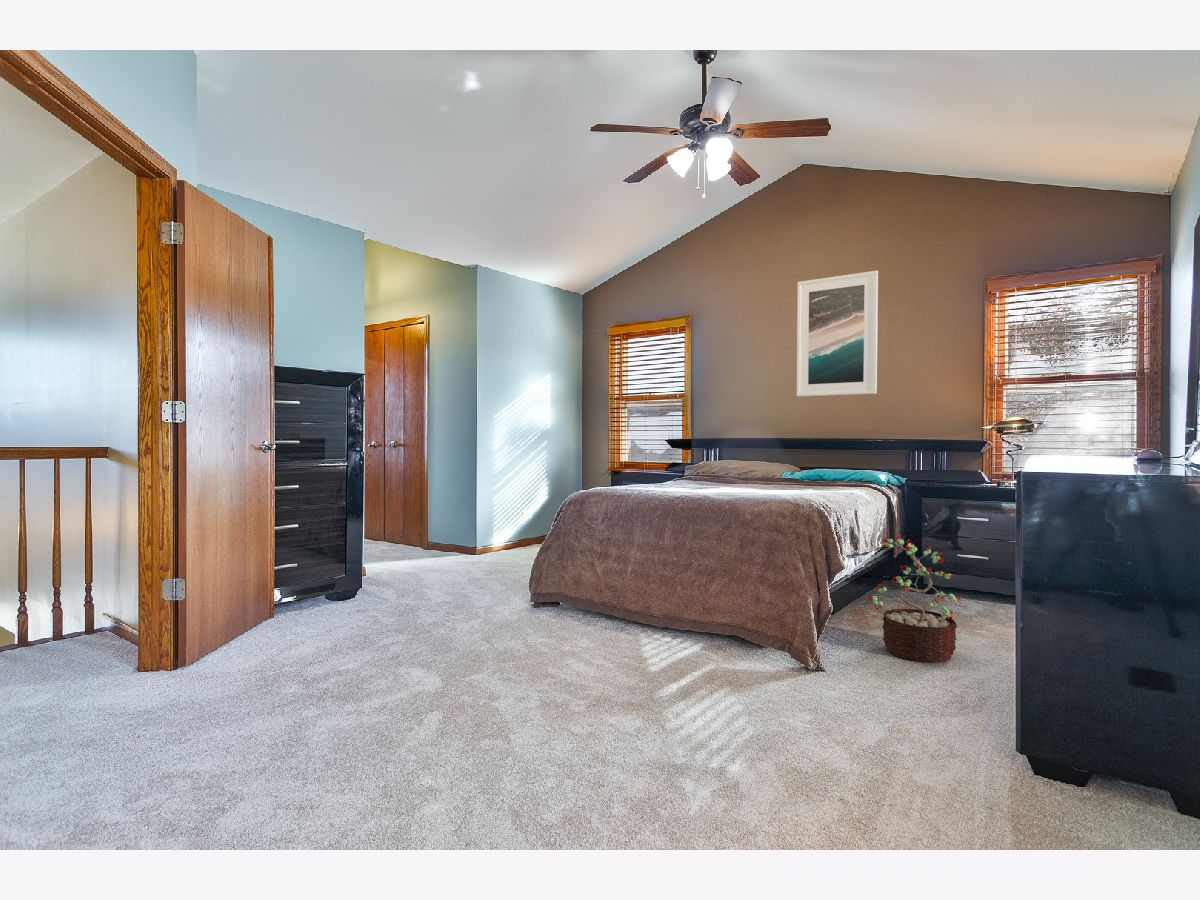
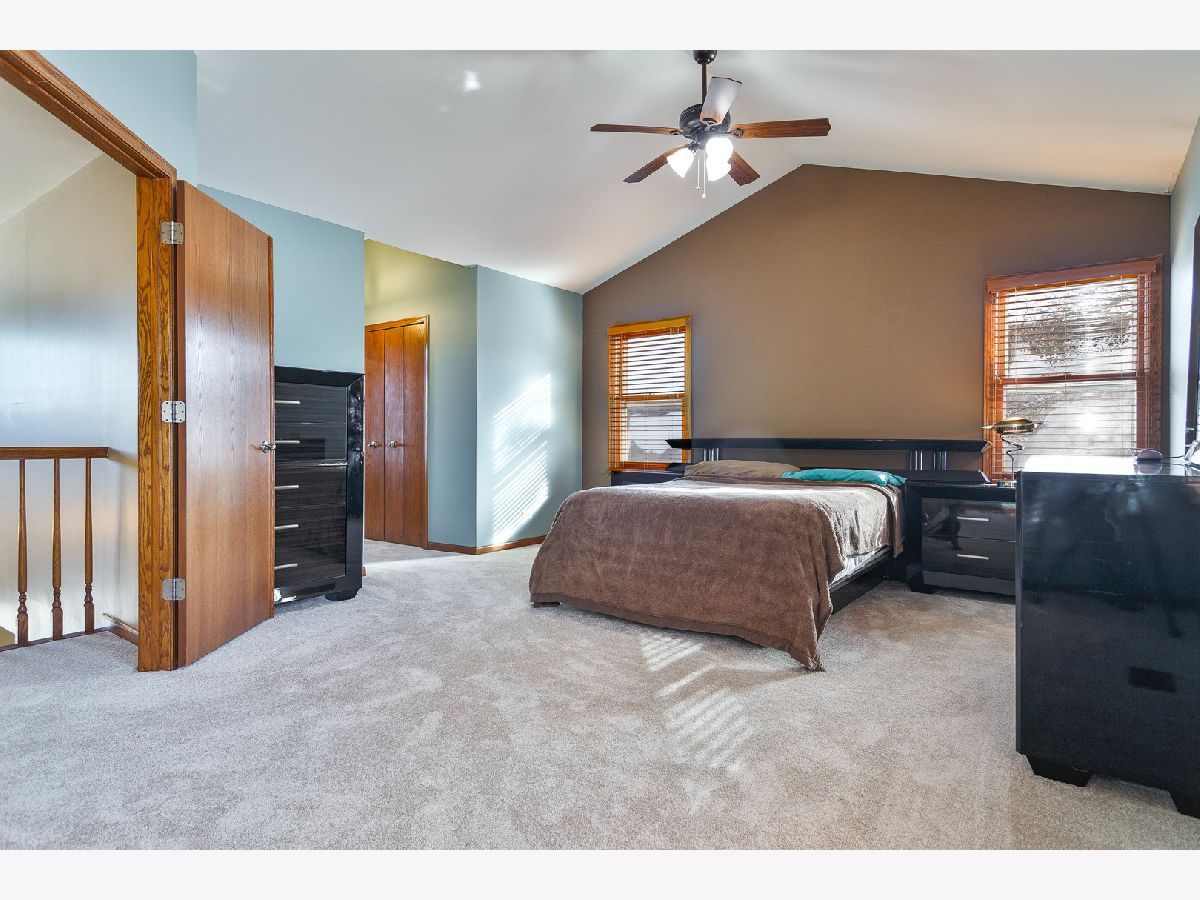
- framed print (835, 335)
- decorative plant (917, 592)
